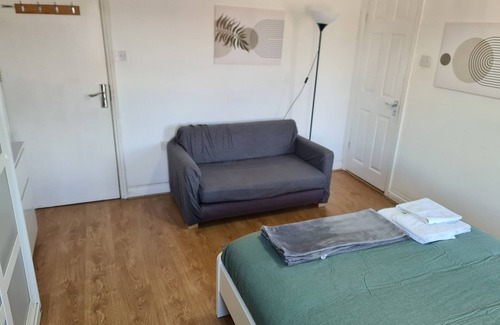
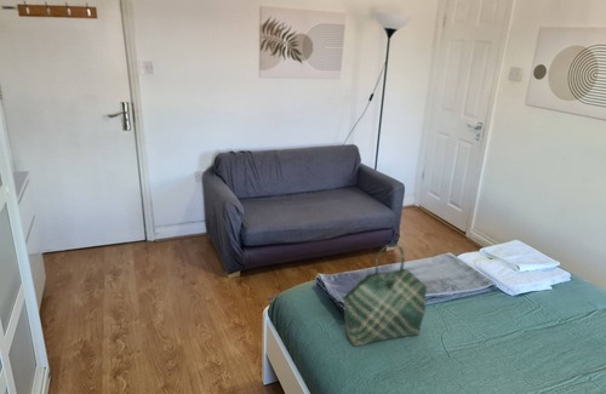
+ tote bag (385, 291)
